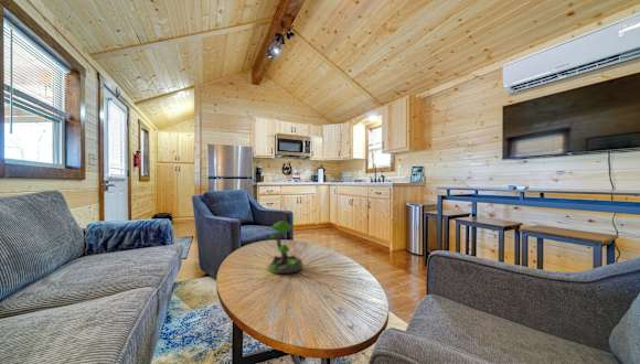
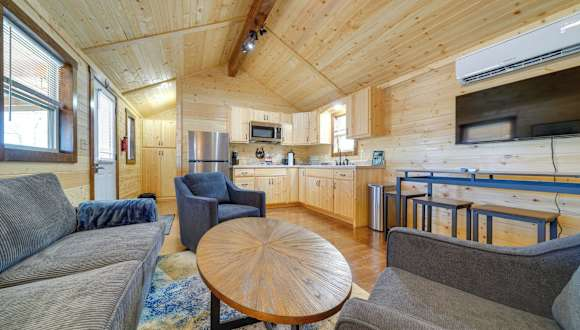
- plant (285, 245)
